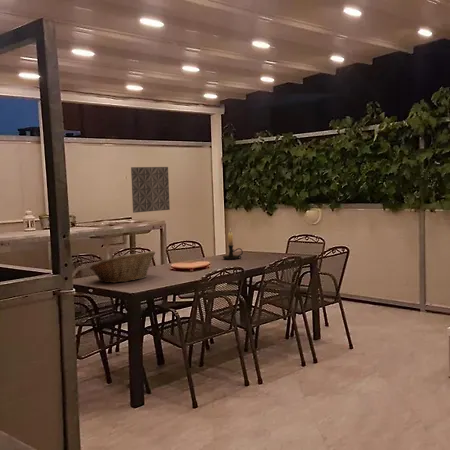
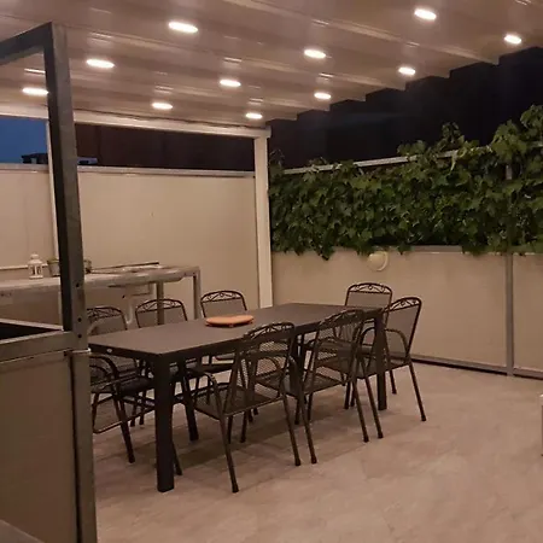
- decorative wall panel (150, 189)
- fruit basket (123, 265)
- candle holder (232, 243)
